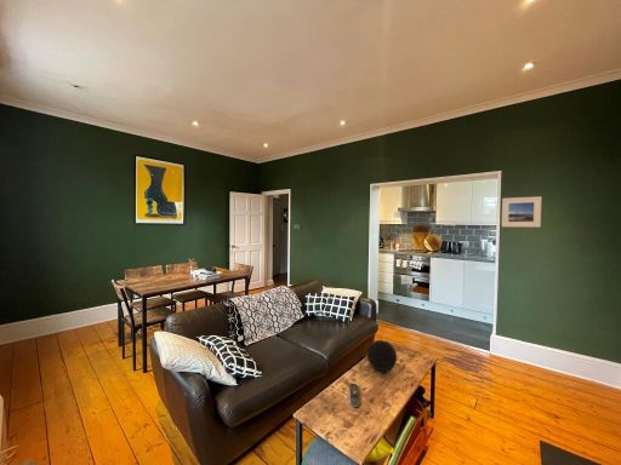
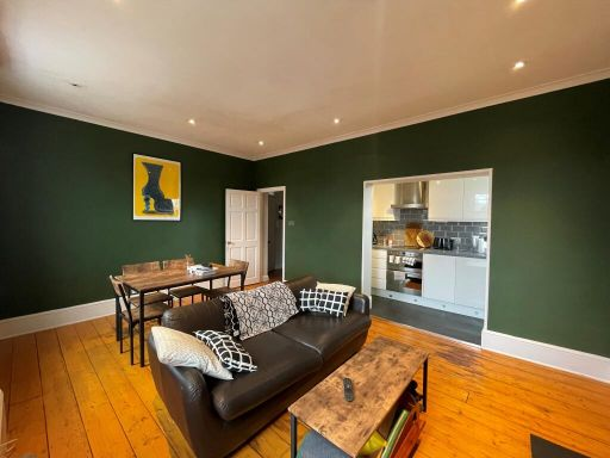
- decorative orb (381, 355)
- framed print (520, 212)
